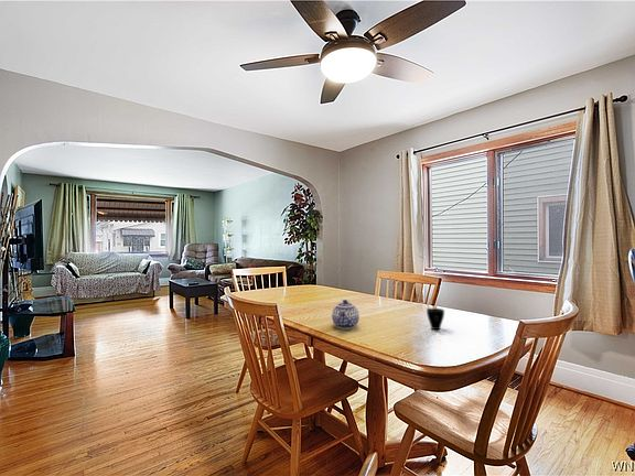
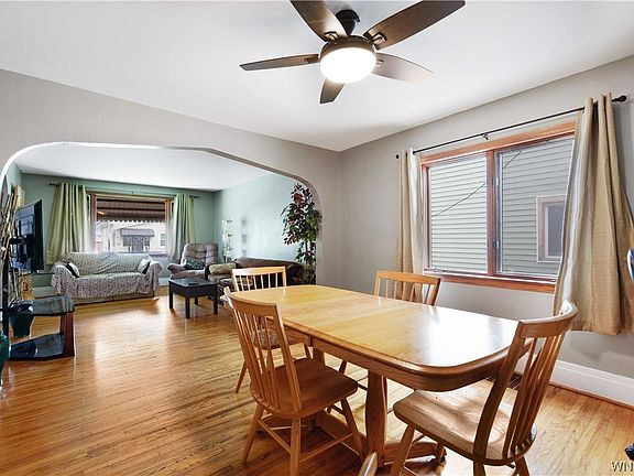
- cup (435, 320)
- teapot (345, 313)
